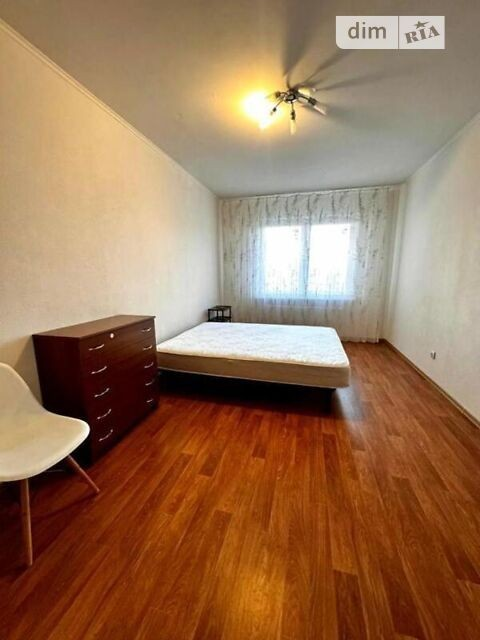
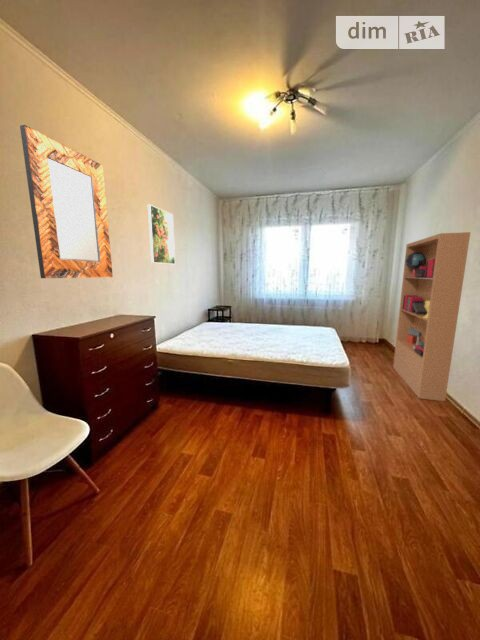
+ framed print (162, 237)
+ bookcase (421, 314)
+ home mirror (75, 215)
